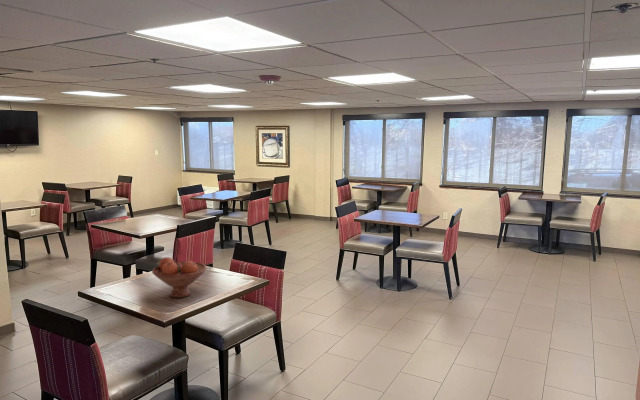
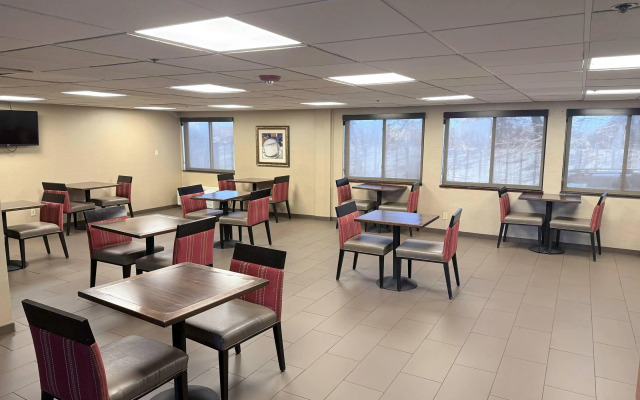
- fruit bowl (180, 276)
